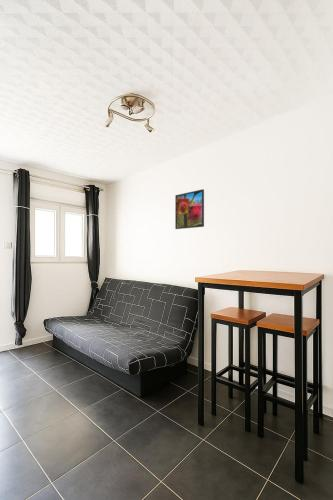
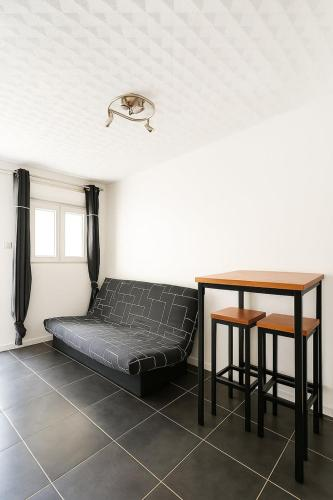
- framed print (189, 210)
